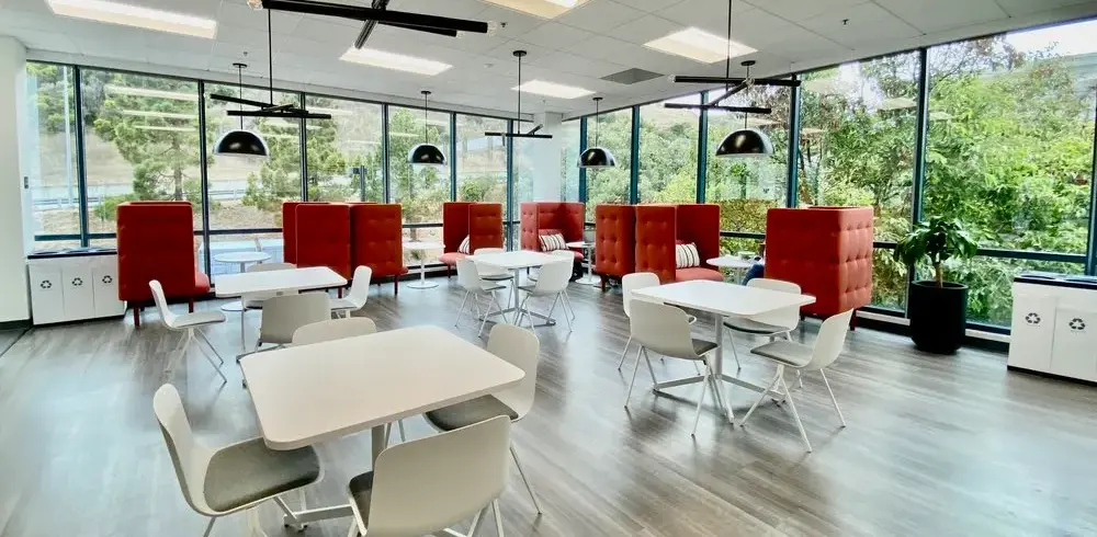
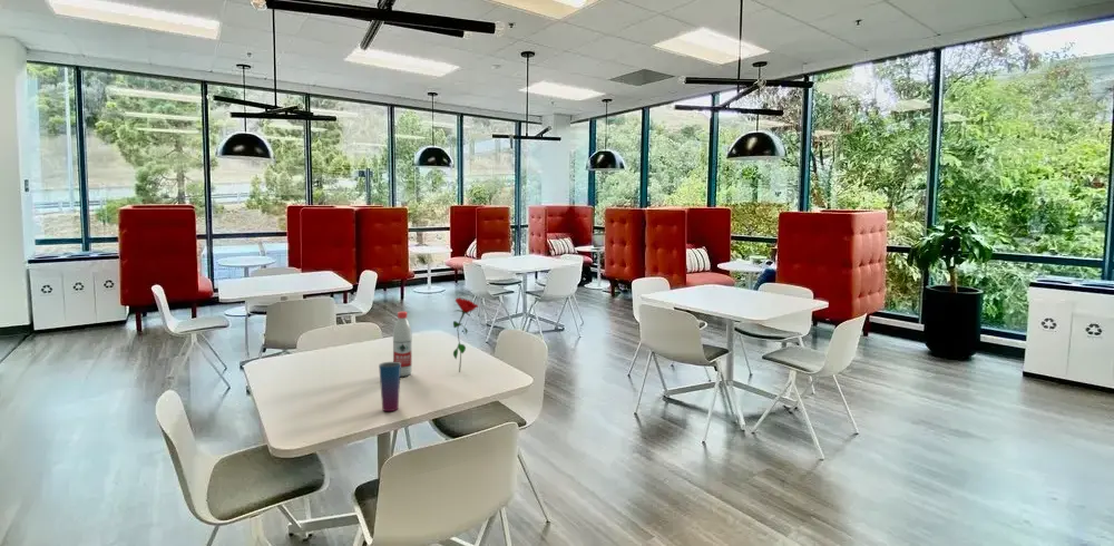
+ cup (390, 387)
+ flower (466, 333)
+ water bottle (402, 343)
